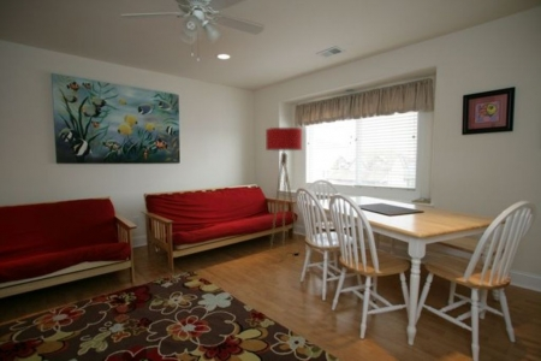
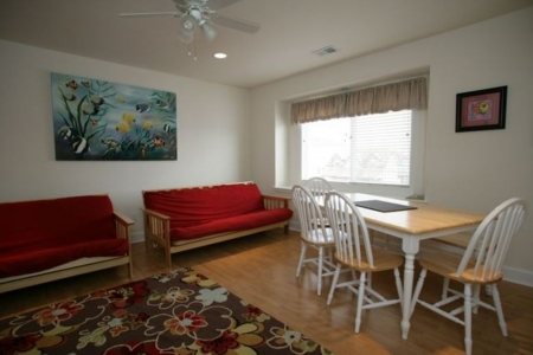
- floor lamp (284, 193)
